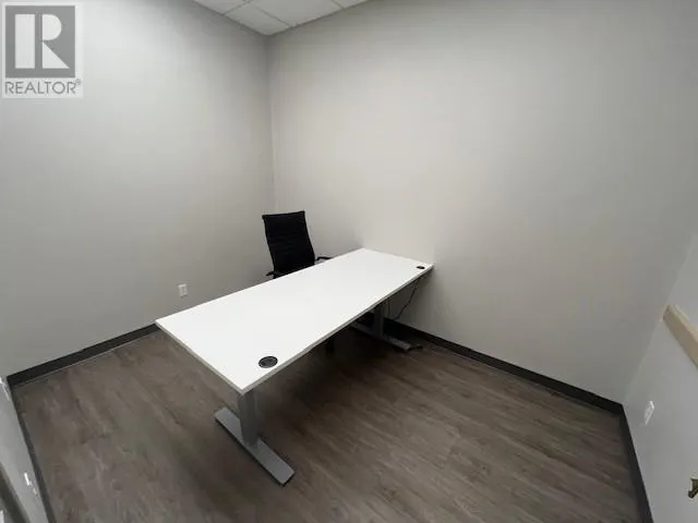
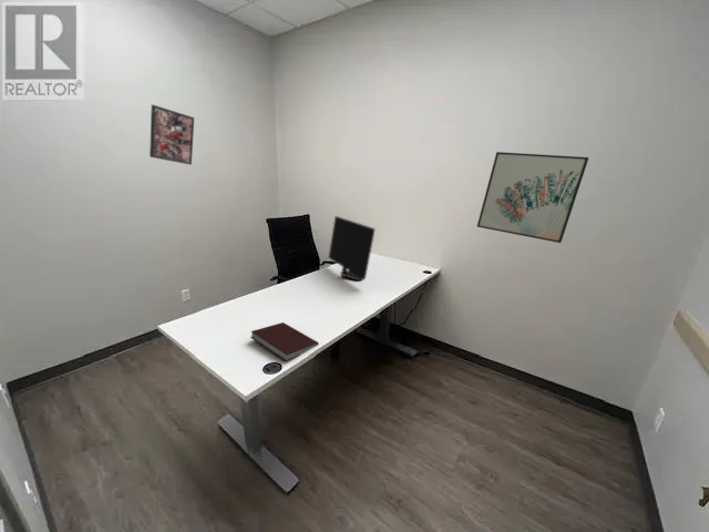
+ wall art (527, 195)
+ notebook (284, 339)
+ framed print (172, 136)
+ computer monitor (357, 249)
